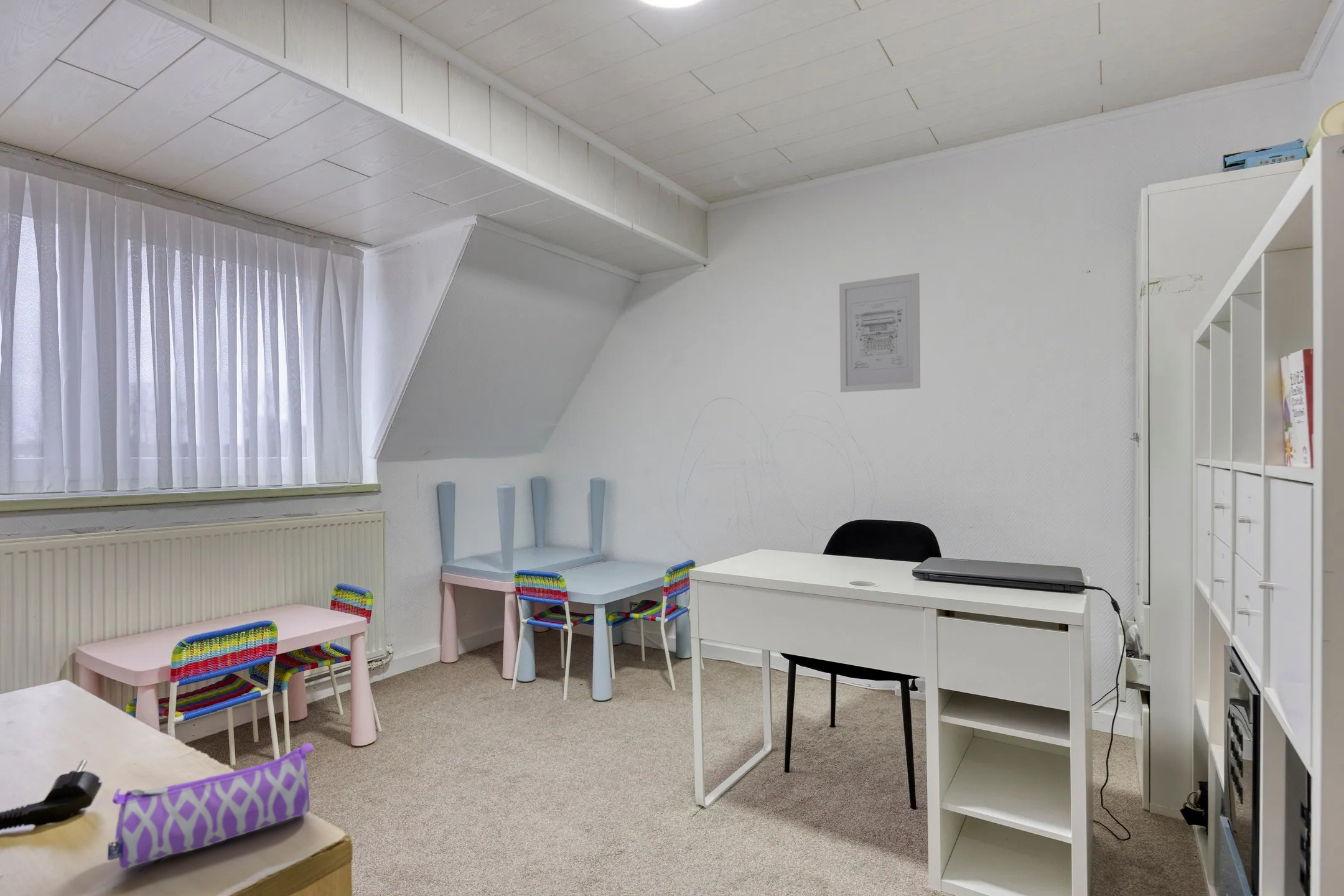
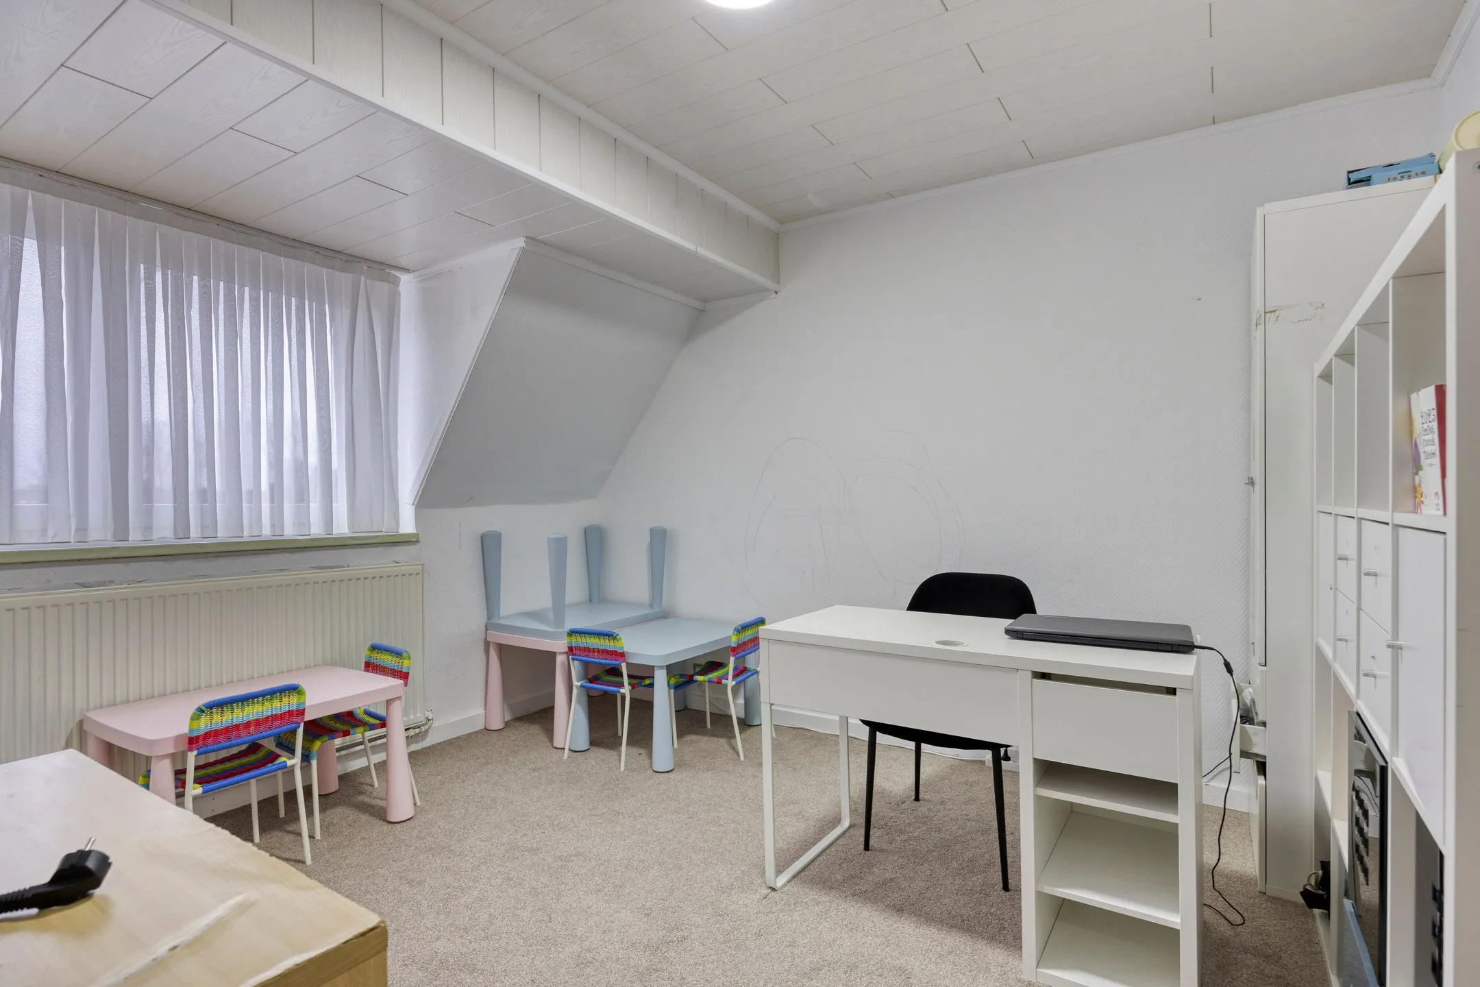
- wall art (879, 334)
- pencil case (217, 801)
